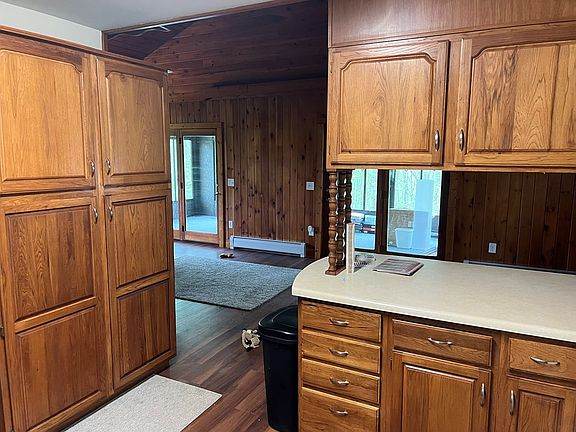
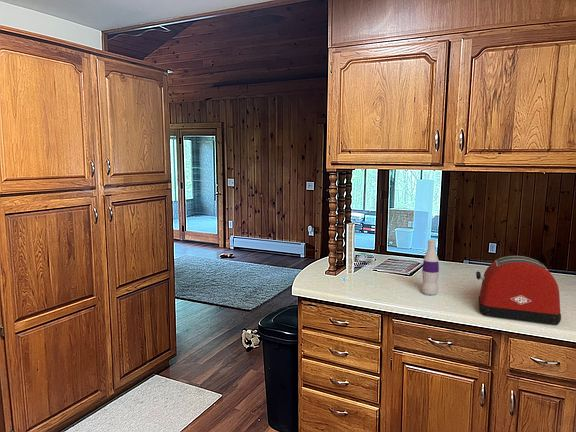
+ bottle (430, 266)
+ toaster (516, 285)
